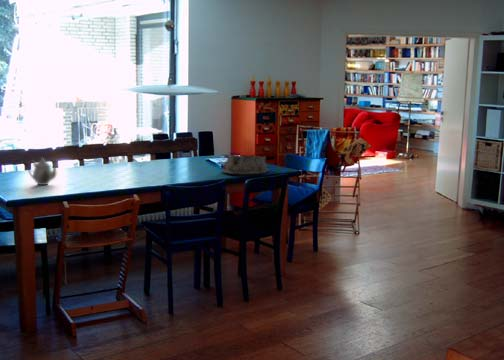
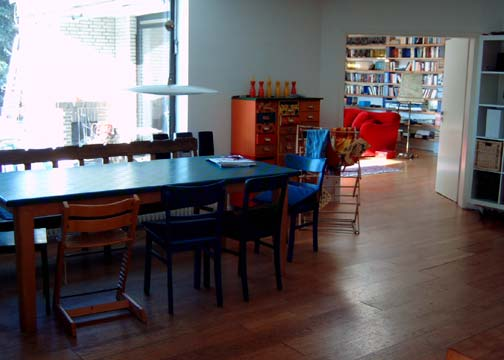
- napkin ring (244, 163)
- teapot (43, 170)
